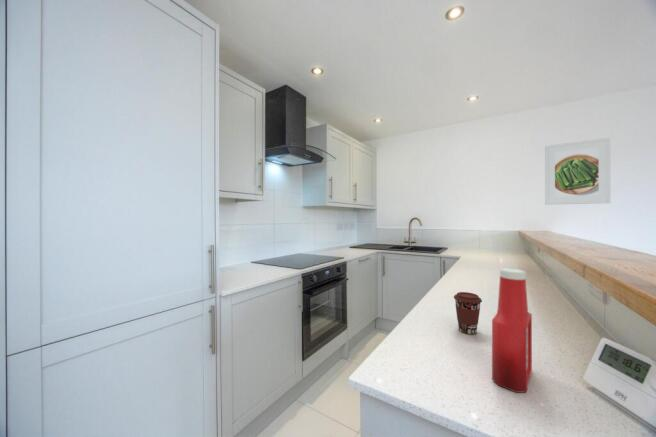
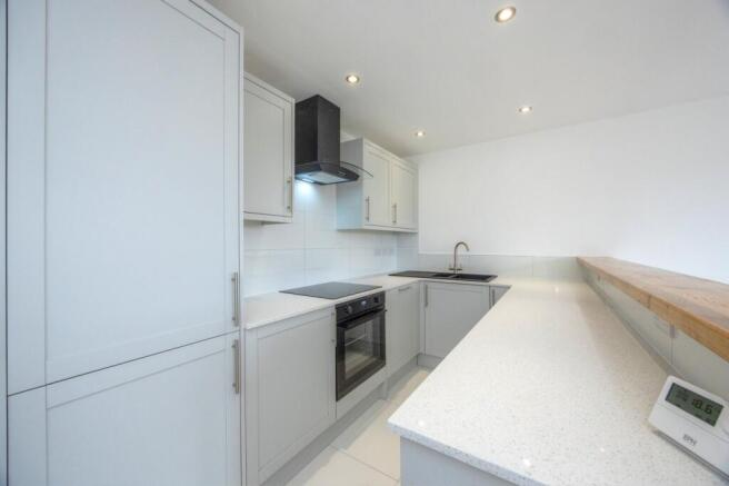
- soap bottle (512, 322)
- coffee cup (467, 312)
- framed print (575, 173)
